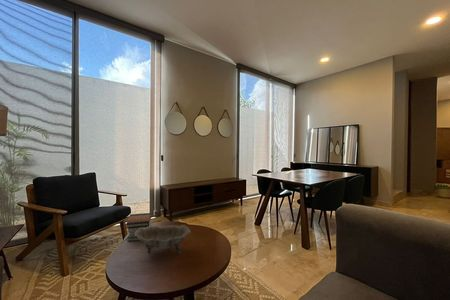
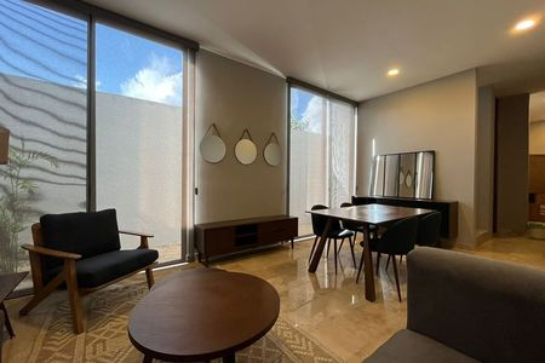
- decorative bowl (163, 239)
- book stack (139, 226)
